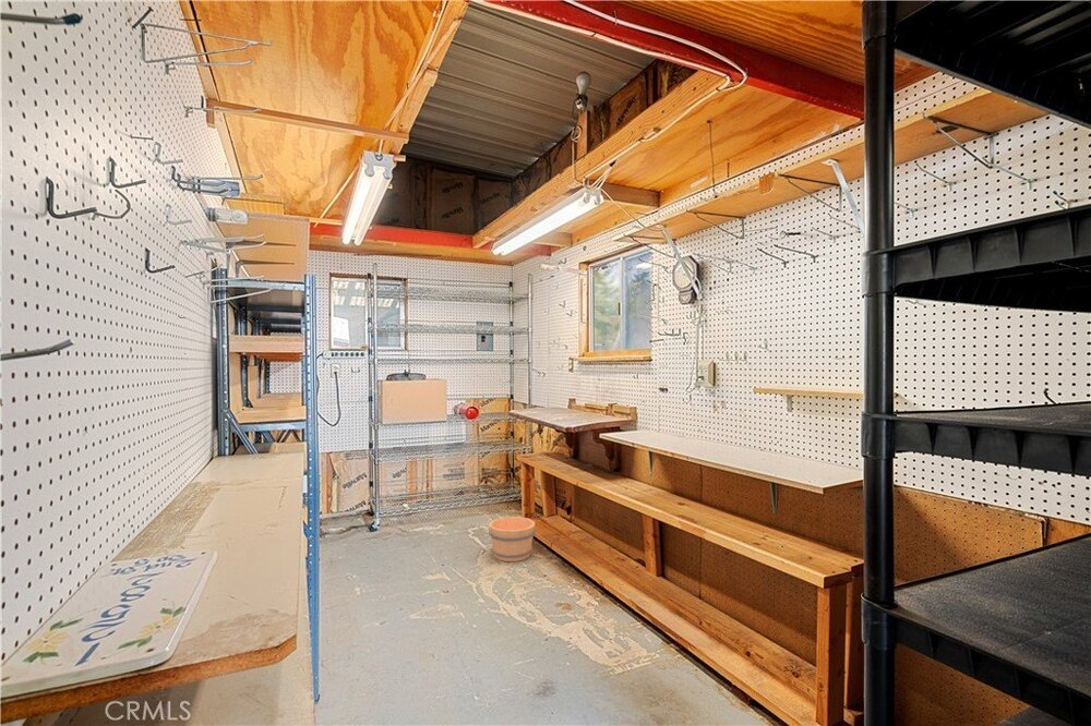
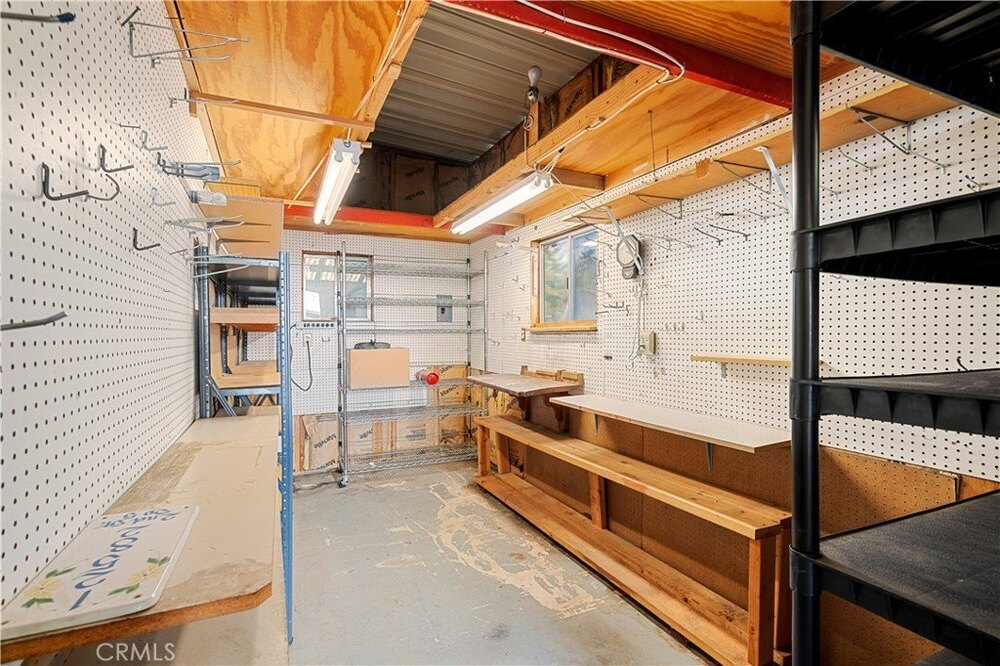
- bucket (512, 539)
